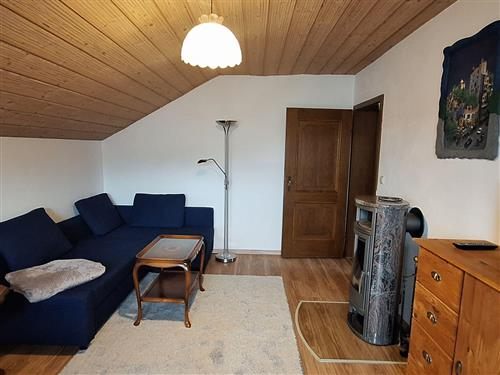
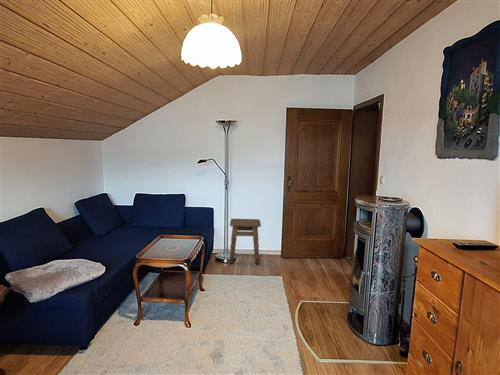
+ side table (244, 235)
